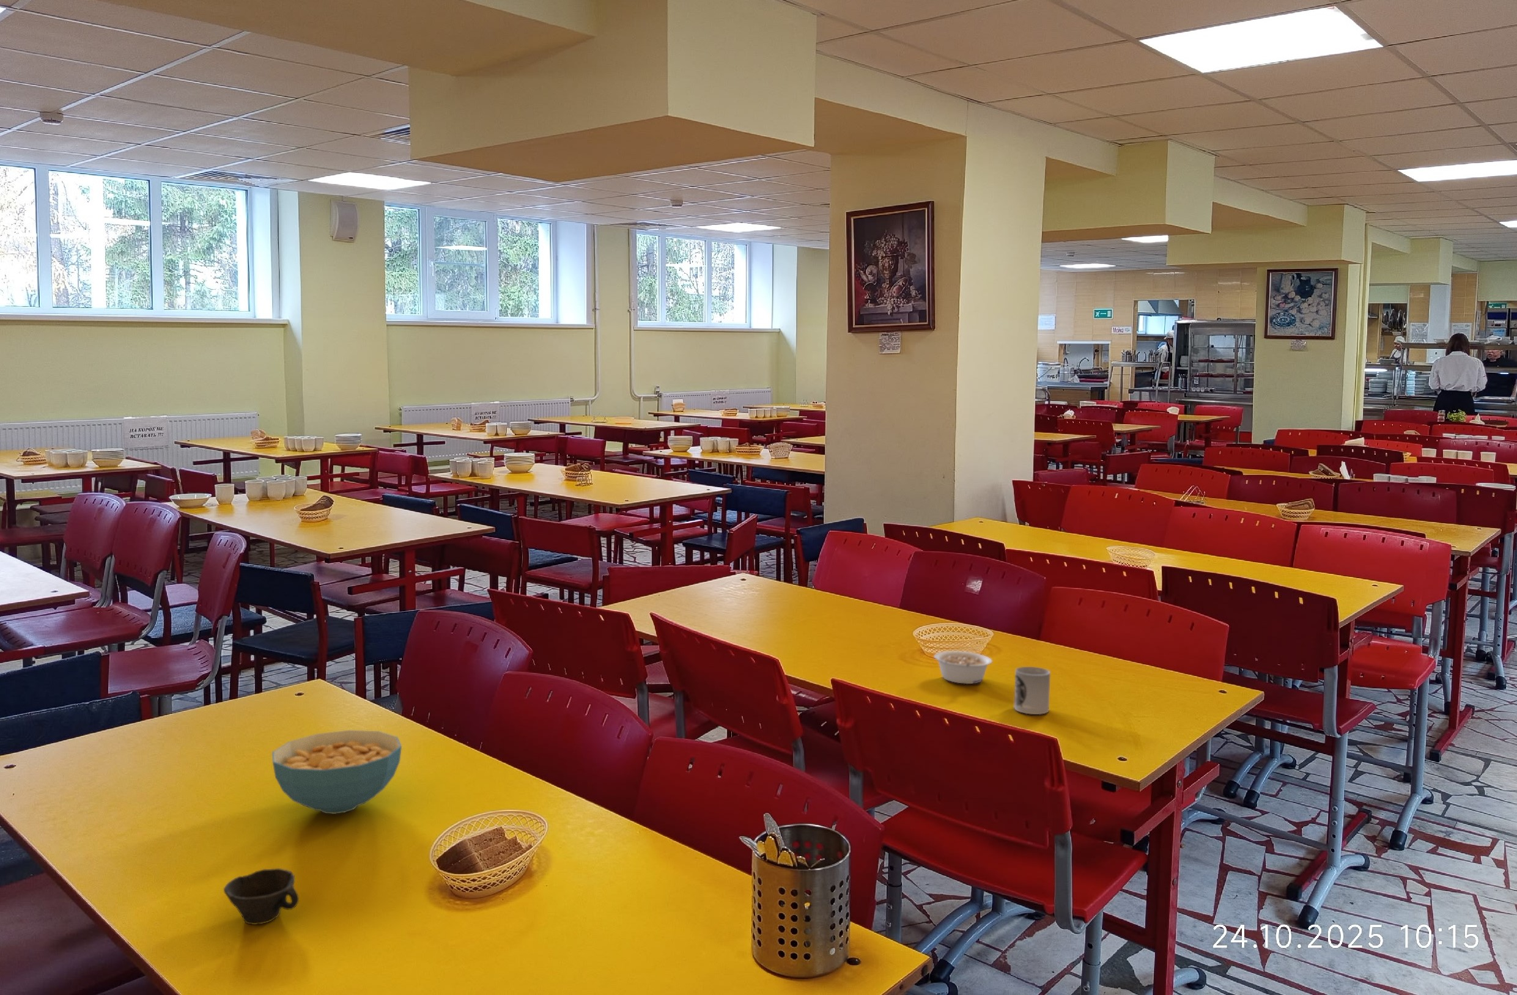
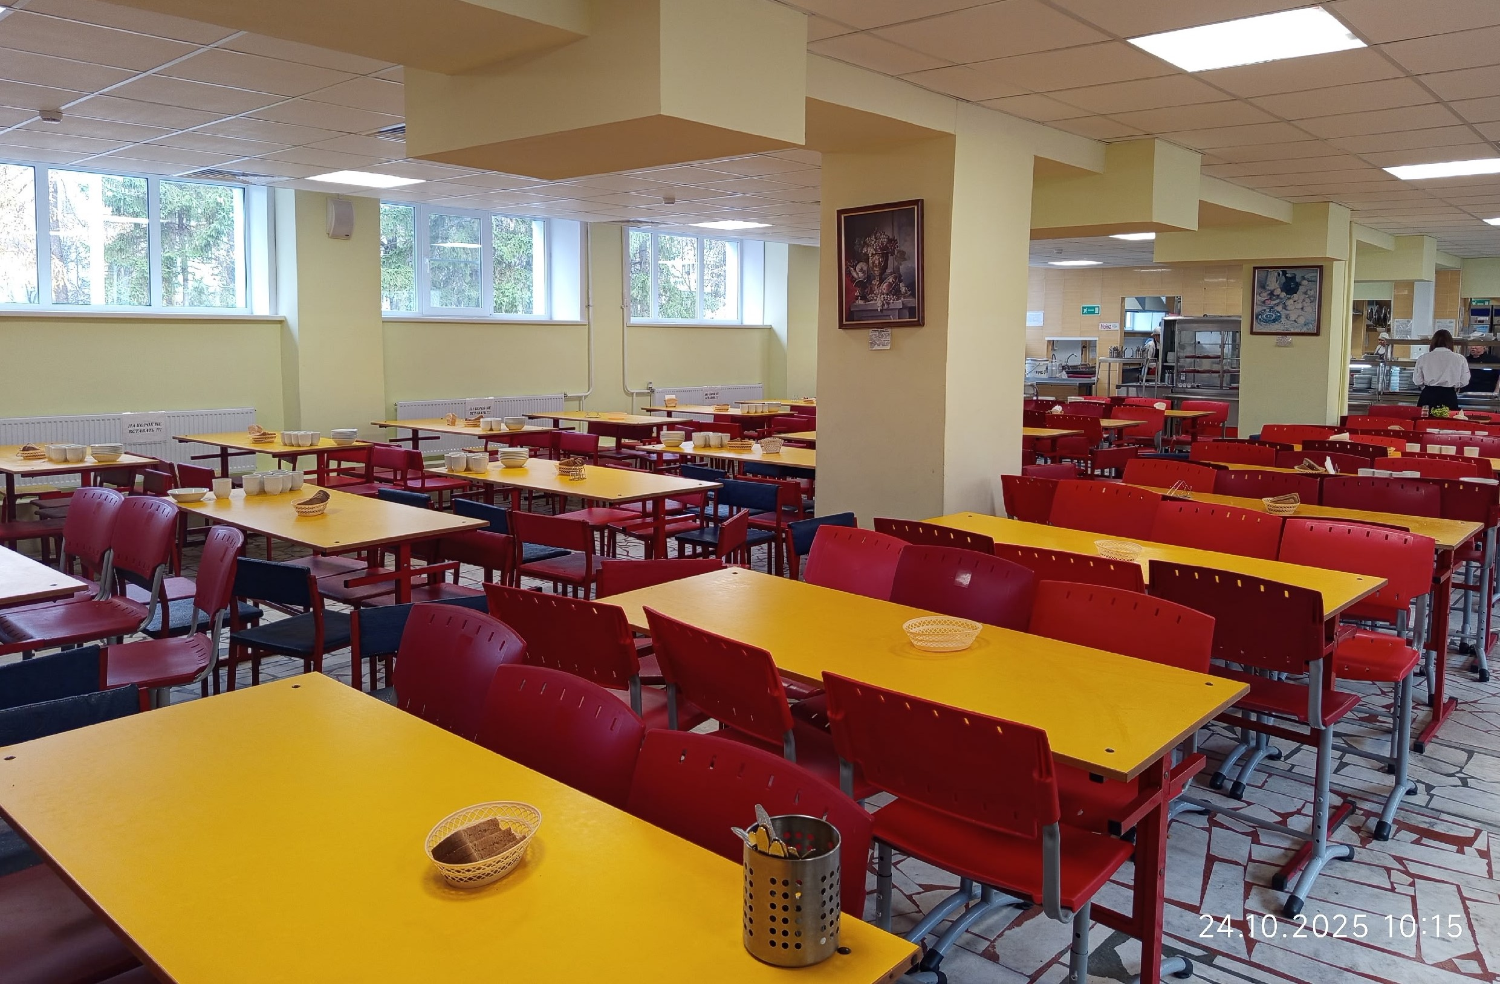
- cup (263, 901)
- cereal bowl (338, 777)
- cup (1028, 689)
- legume (964, 666)
